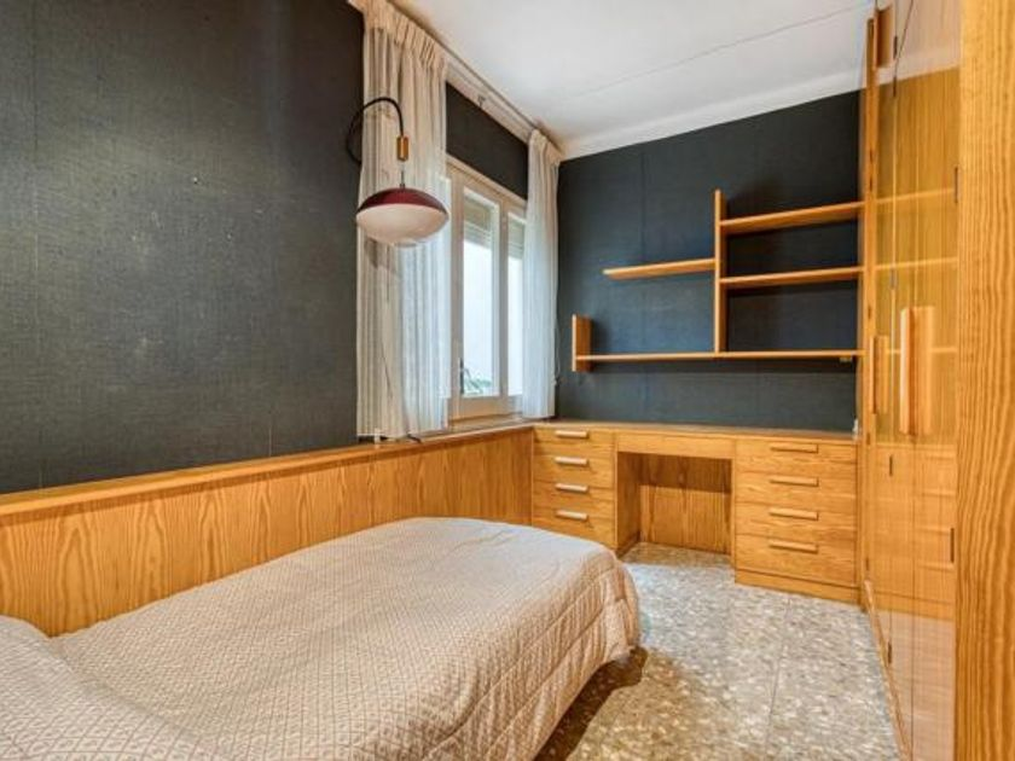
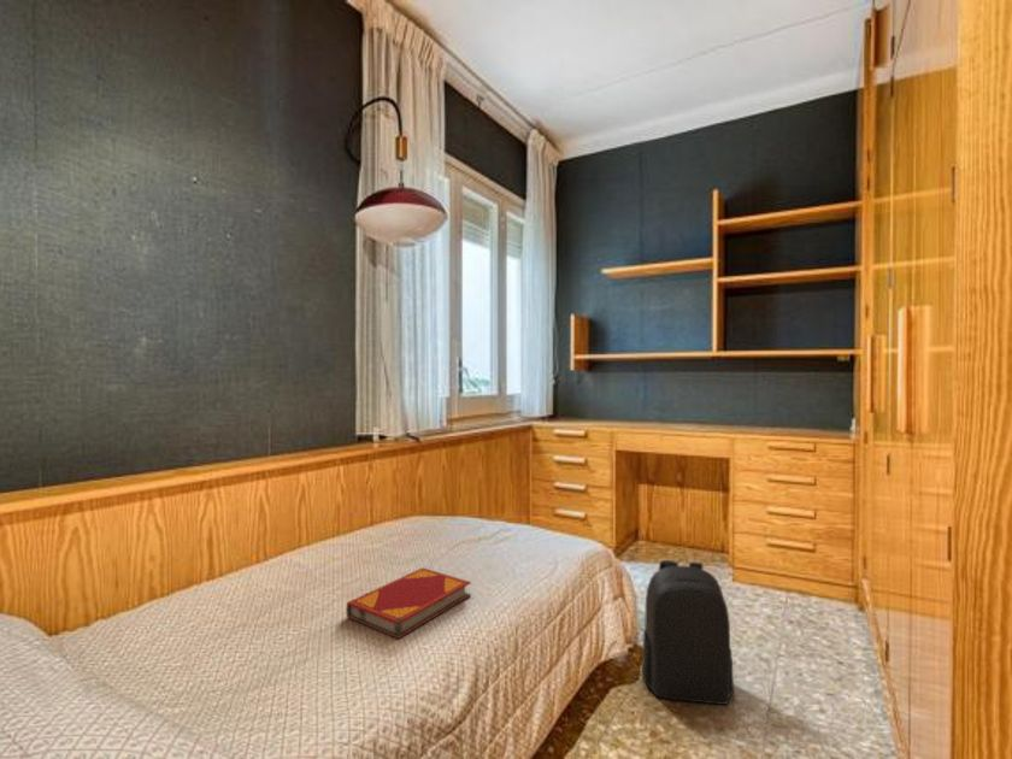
+ hardback book (411, 599)
+ backpack (684, 619)
